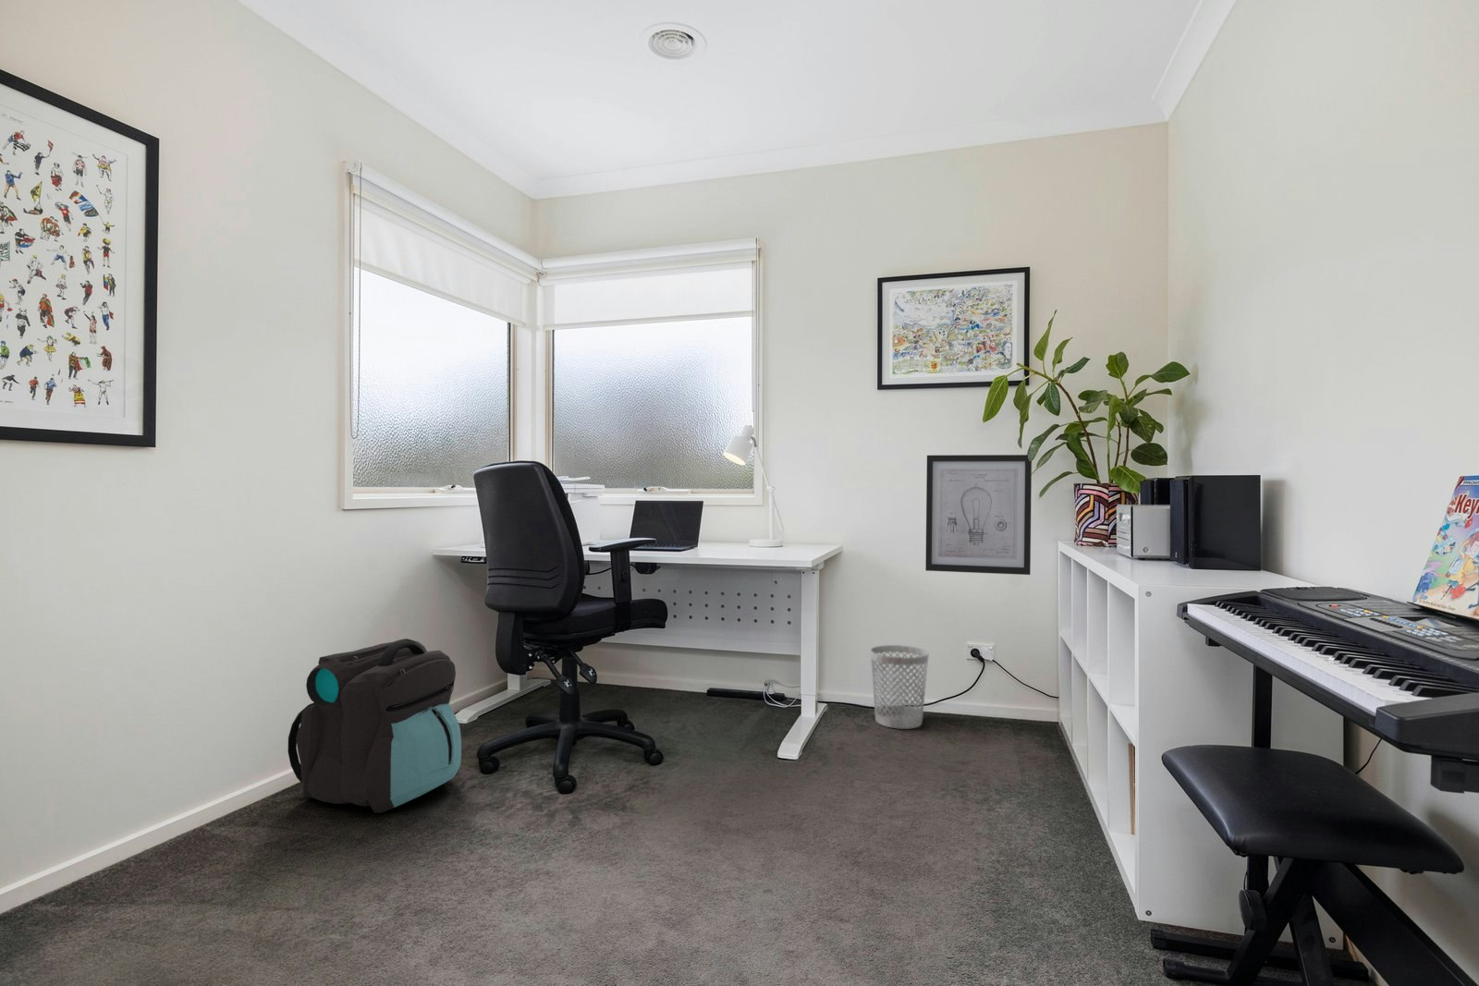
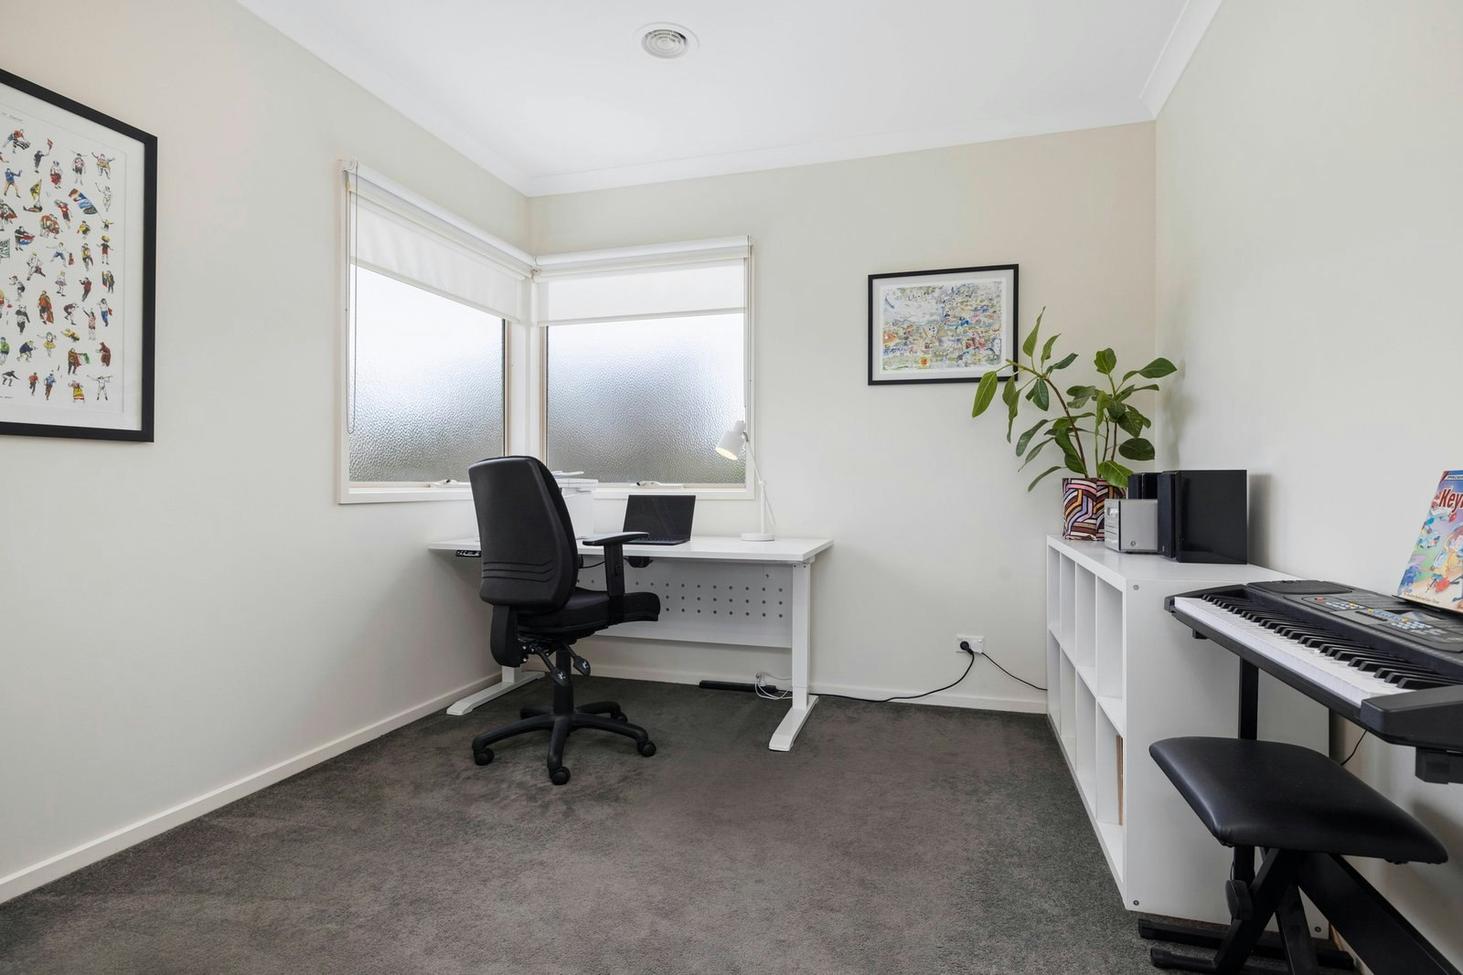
- wall art (977, 514)
- wastebasket (898, 687)
- backpack (379, 715)
